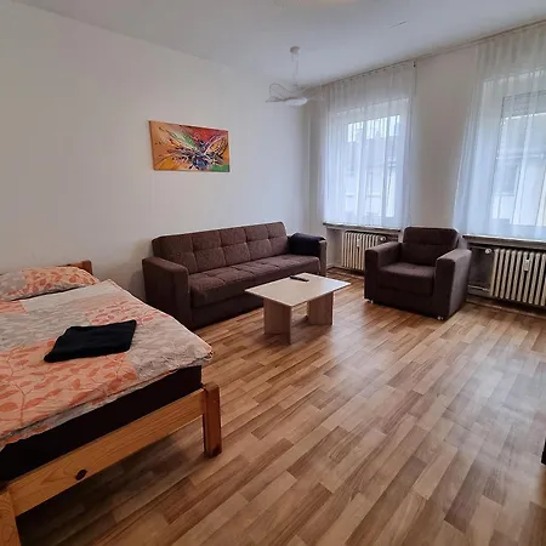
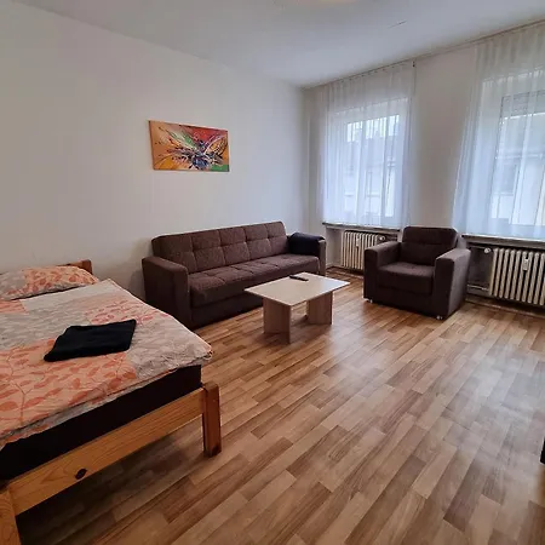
- ceiling light fixture (292, 75)
